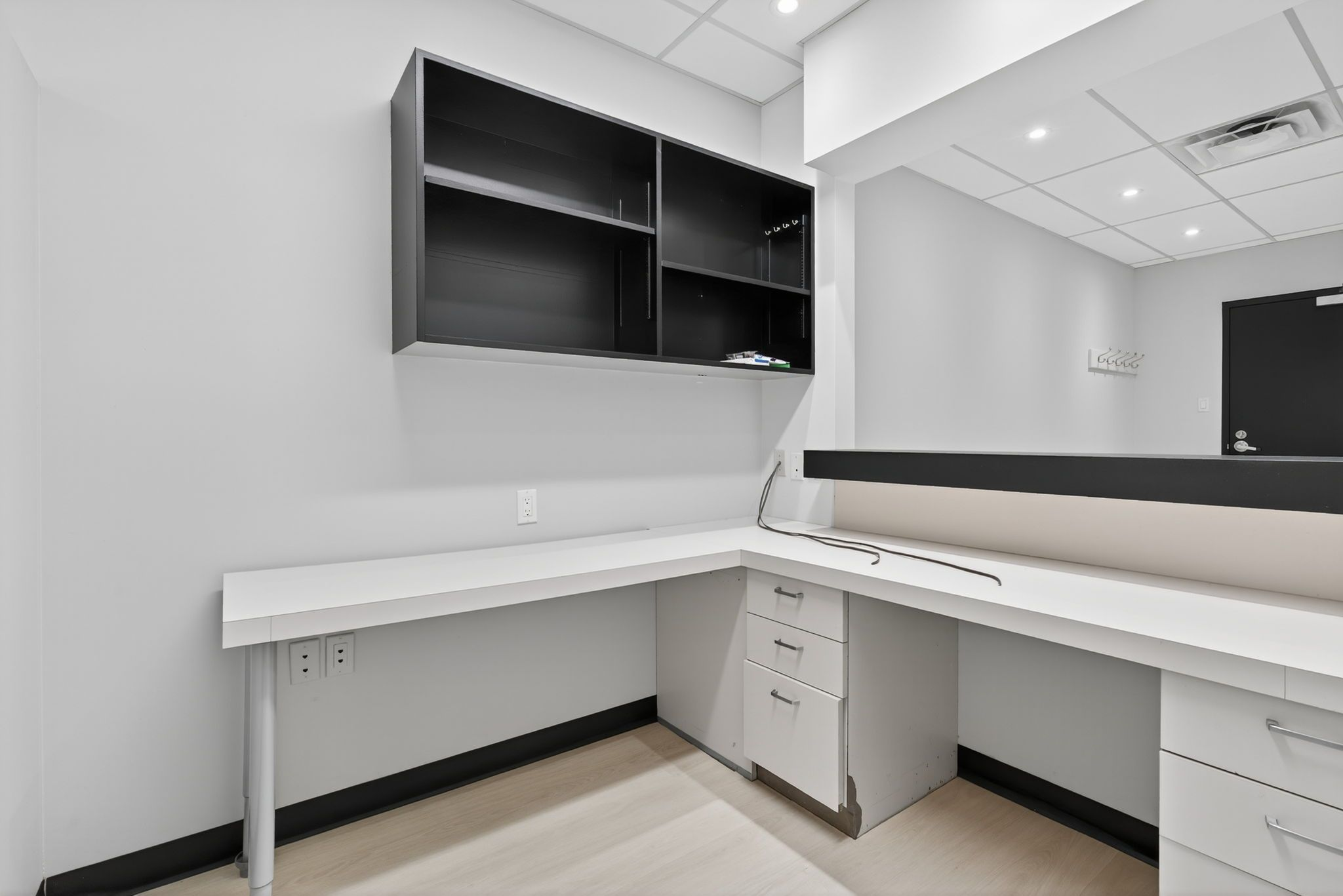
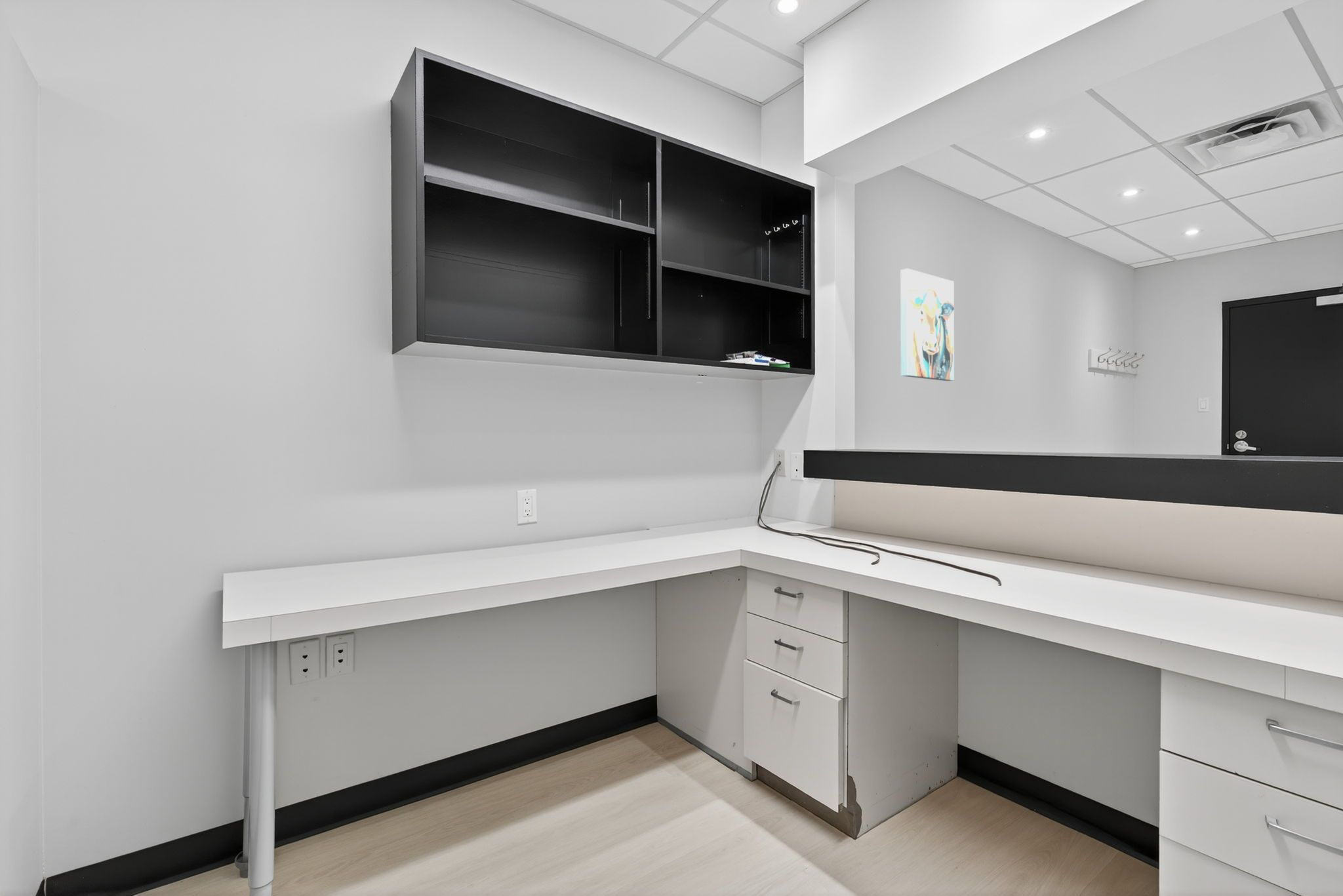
+ wall art (928, 327)
